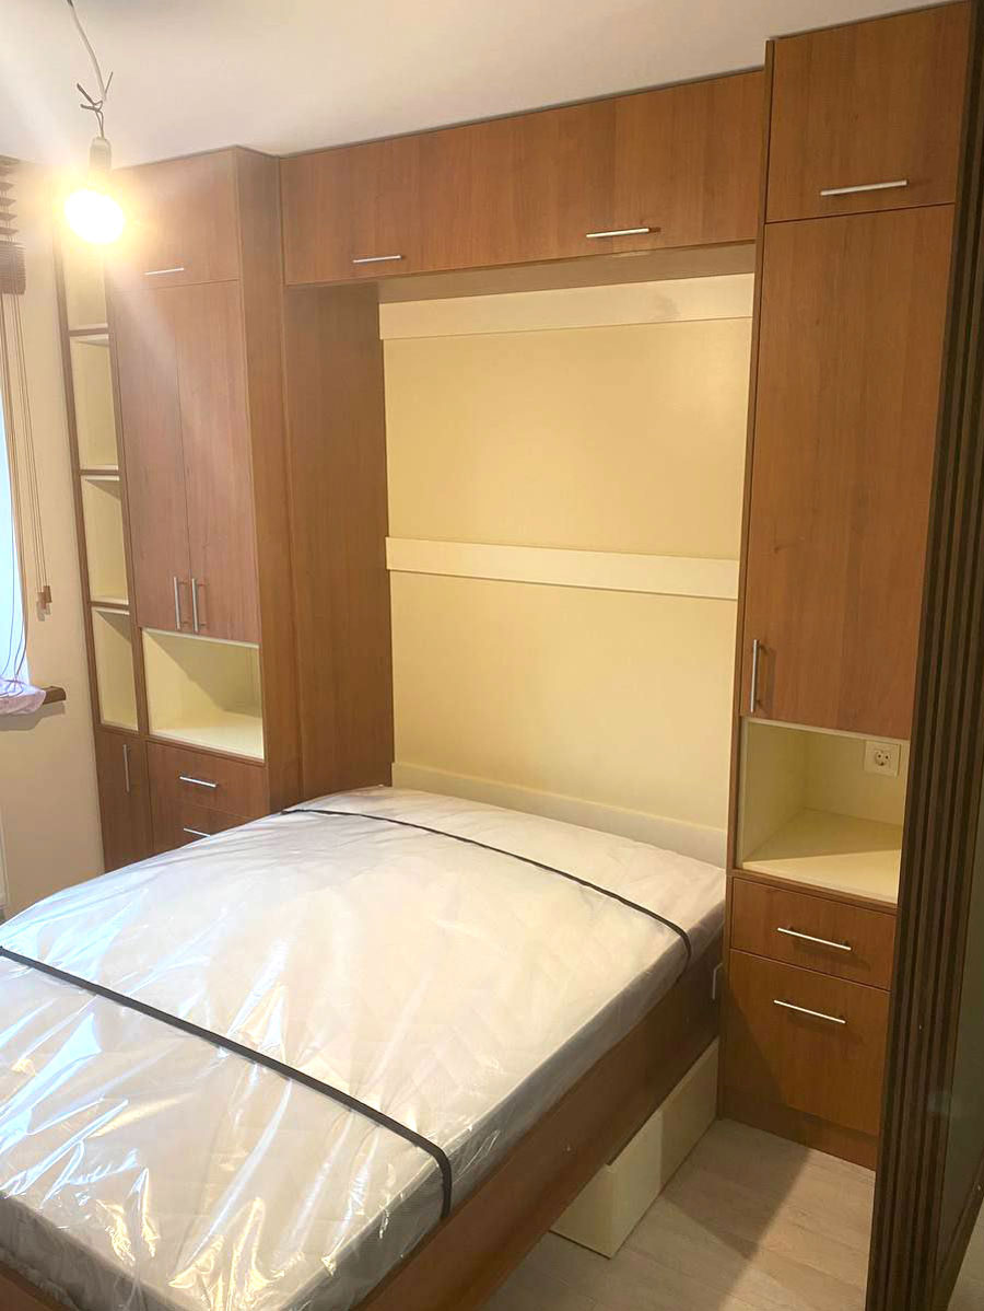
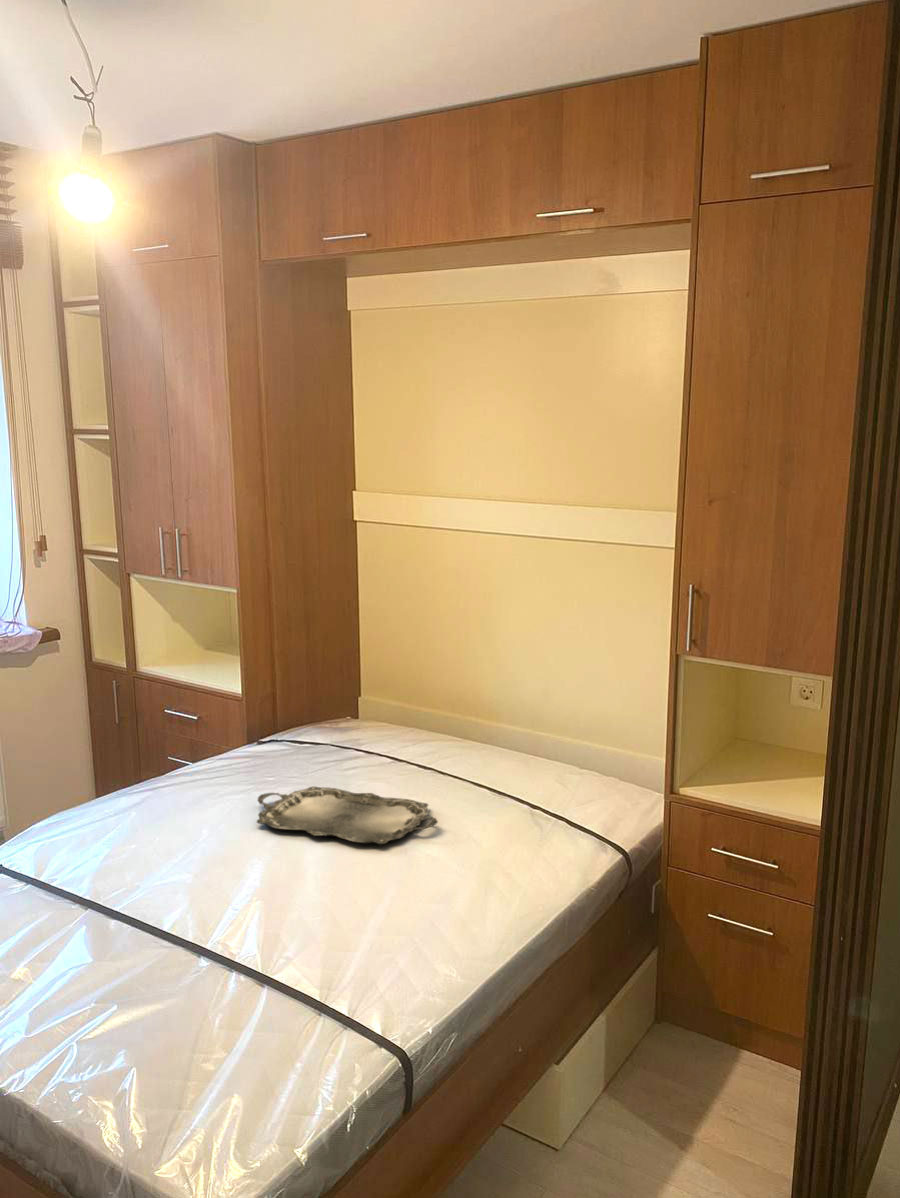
+ serving tray (344, 813)
